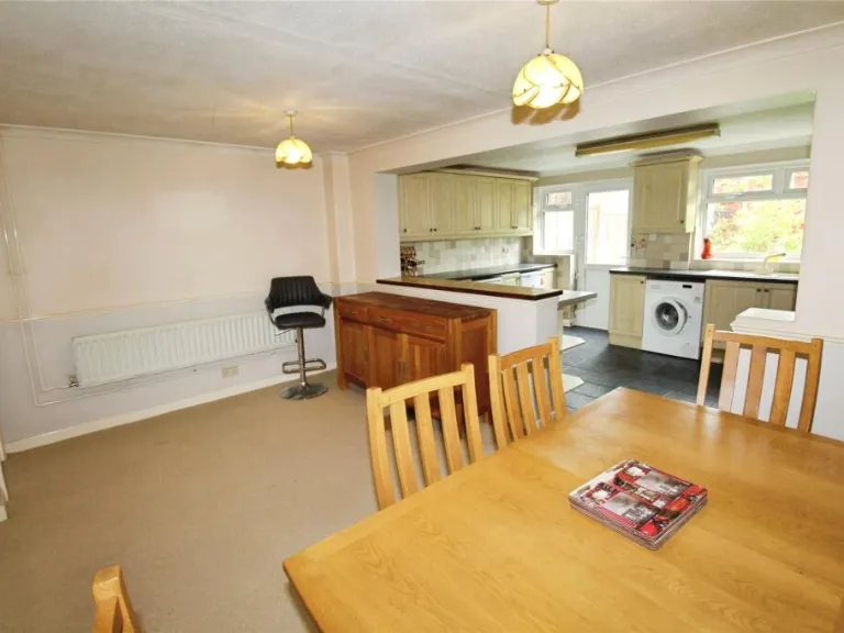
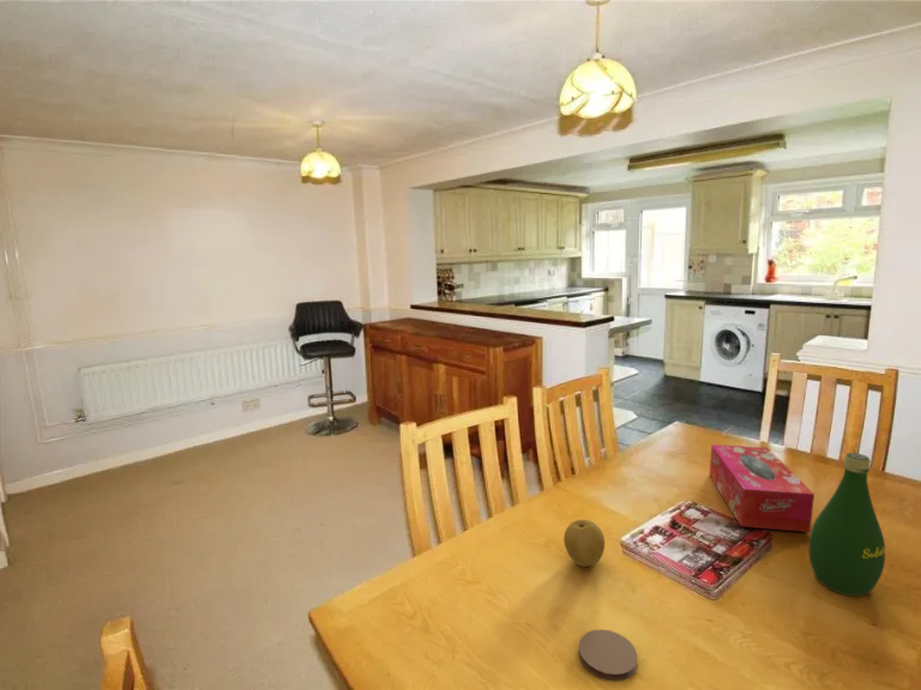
+ bottle (849, 520)
+ tissue box (754, 483)
+ coaster (607, 653)
+ fruit (583, 541)
